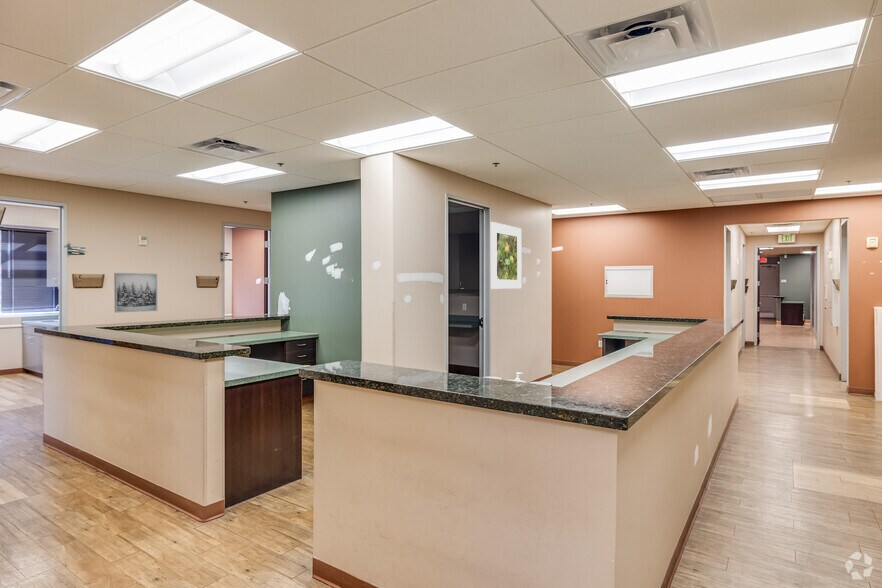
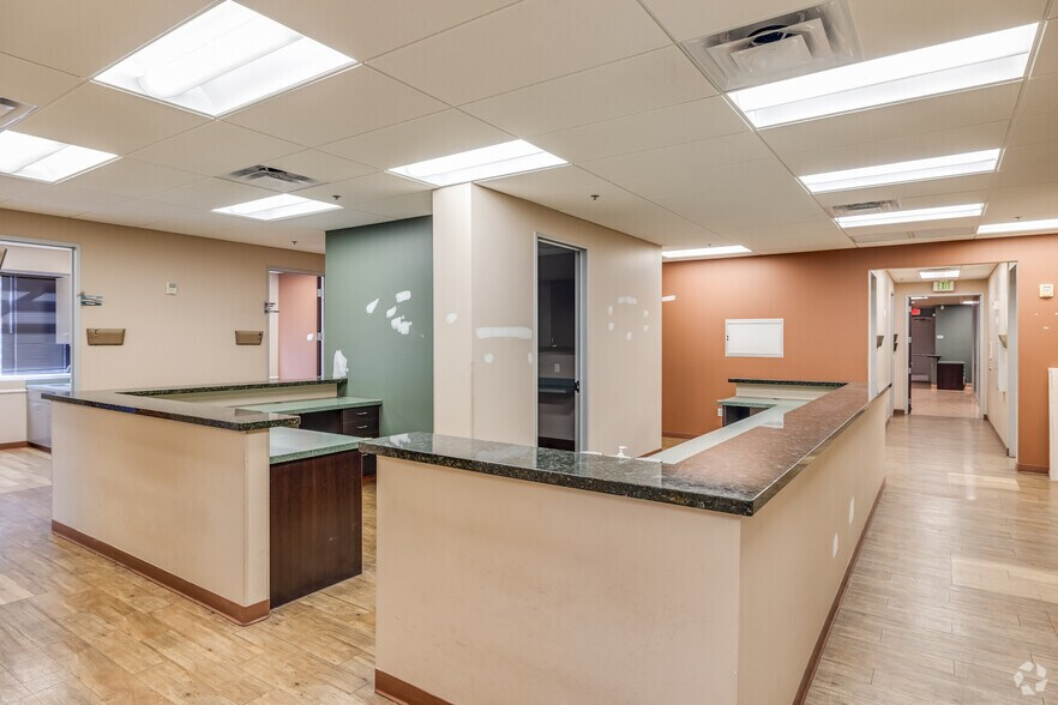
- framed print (506, 257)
- wall art (136, 292)
